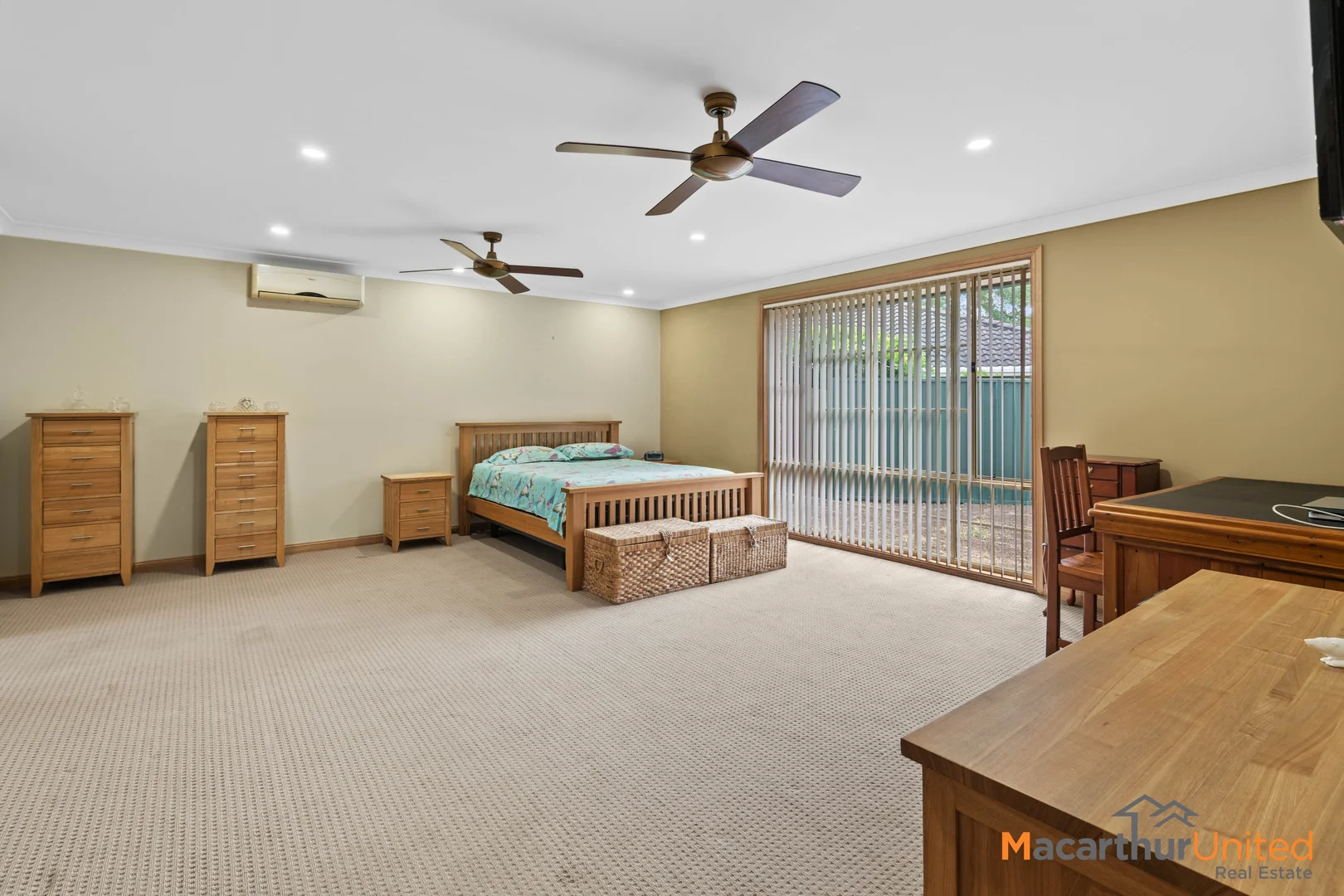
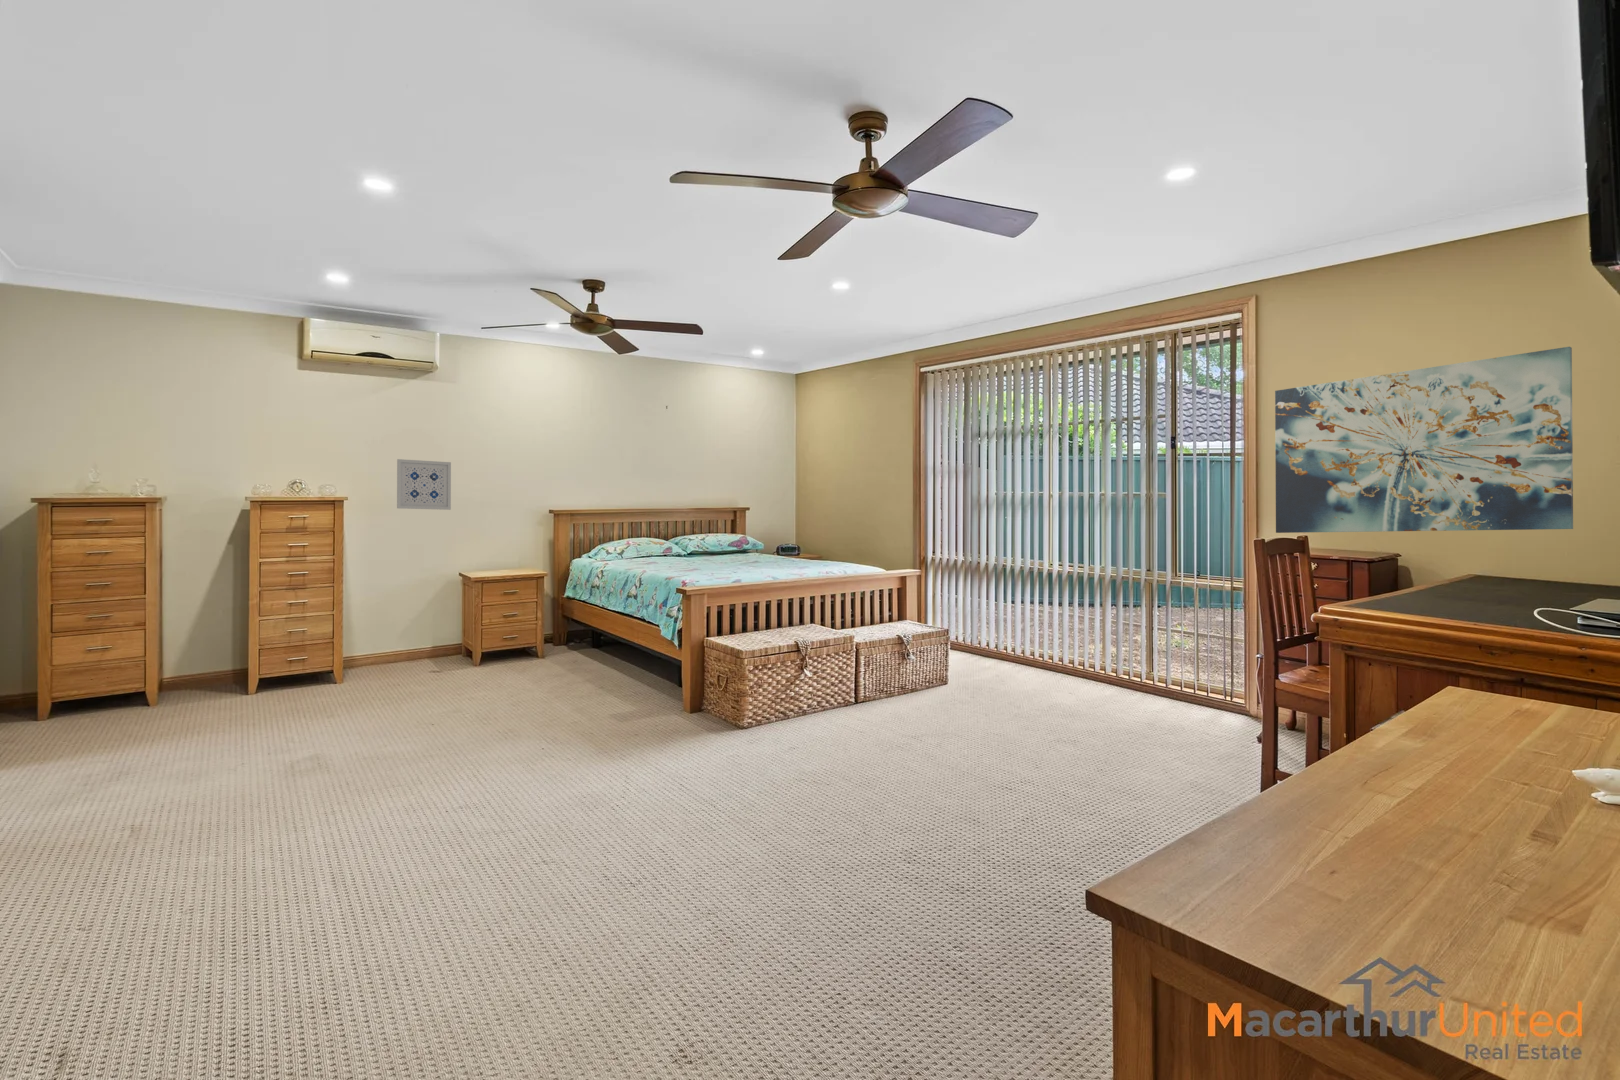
+ wall art (424, 485)
+ wall art (1405, 451)
